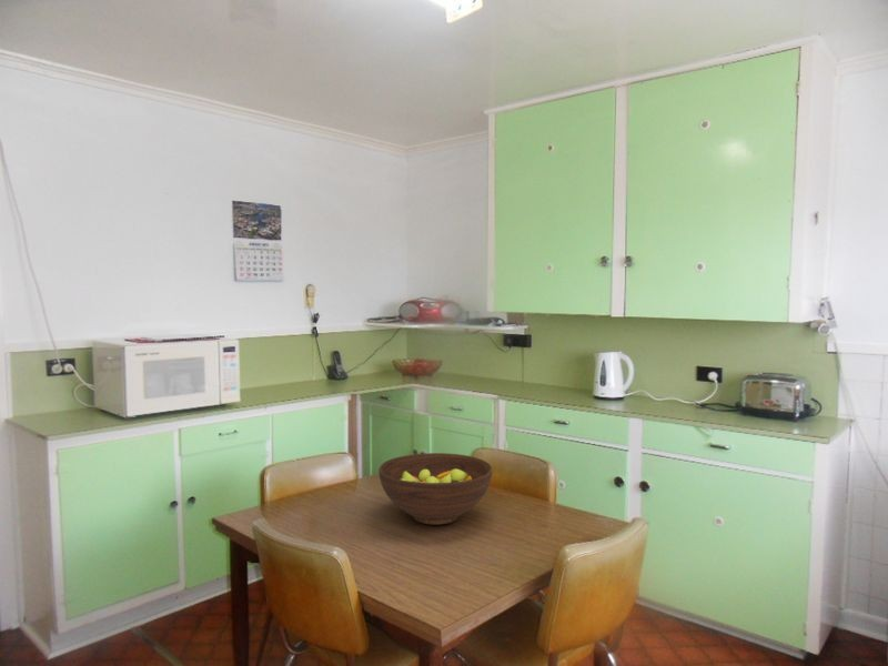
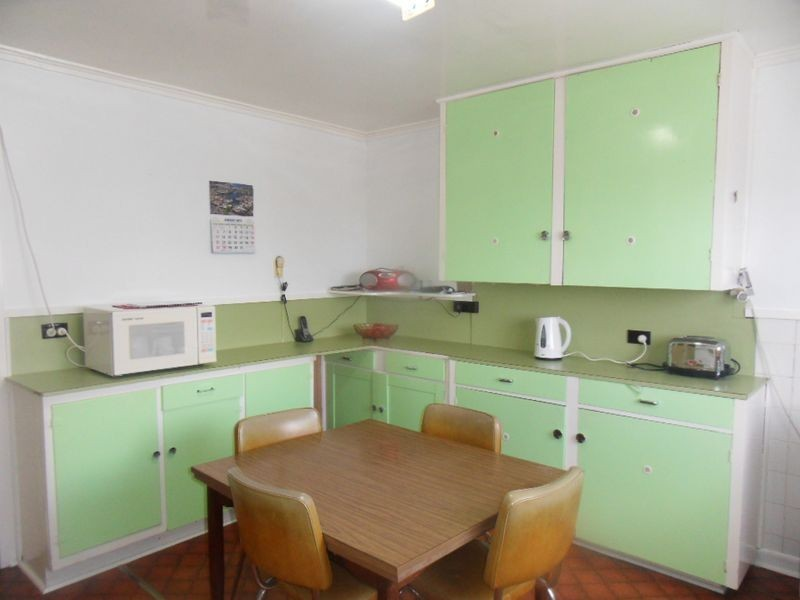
- fruit bowl (435, 492)
